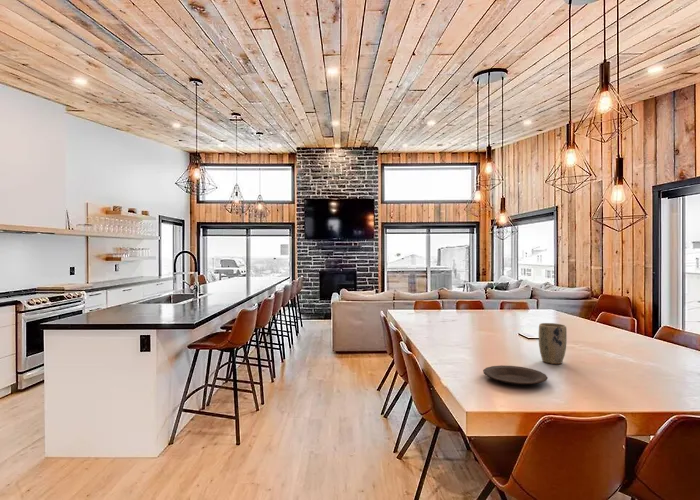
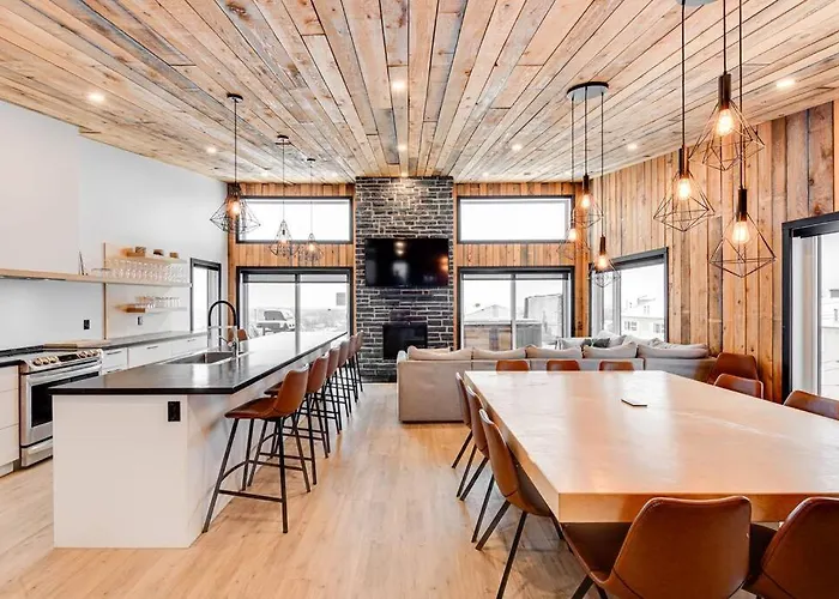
- plant pot (552, 343)
- plate (514, 376)
